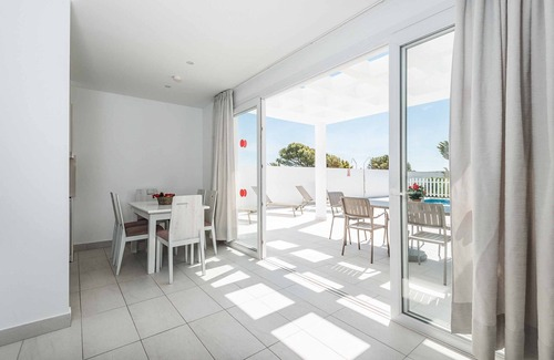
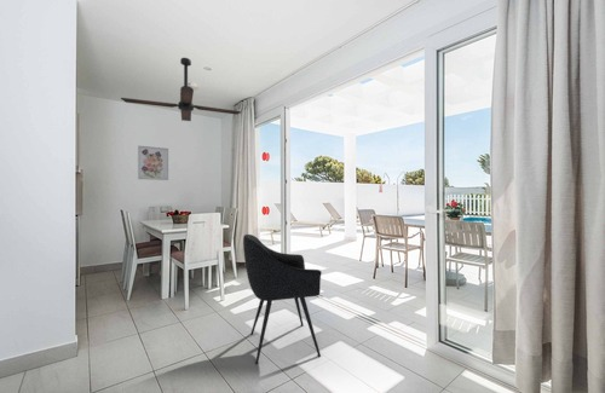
+ ceiling fan (185, 85)
+ wall art (152, 163)
+ armchair (282, 287)
